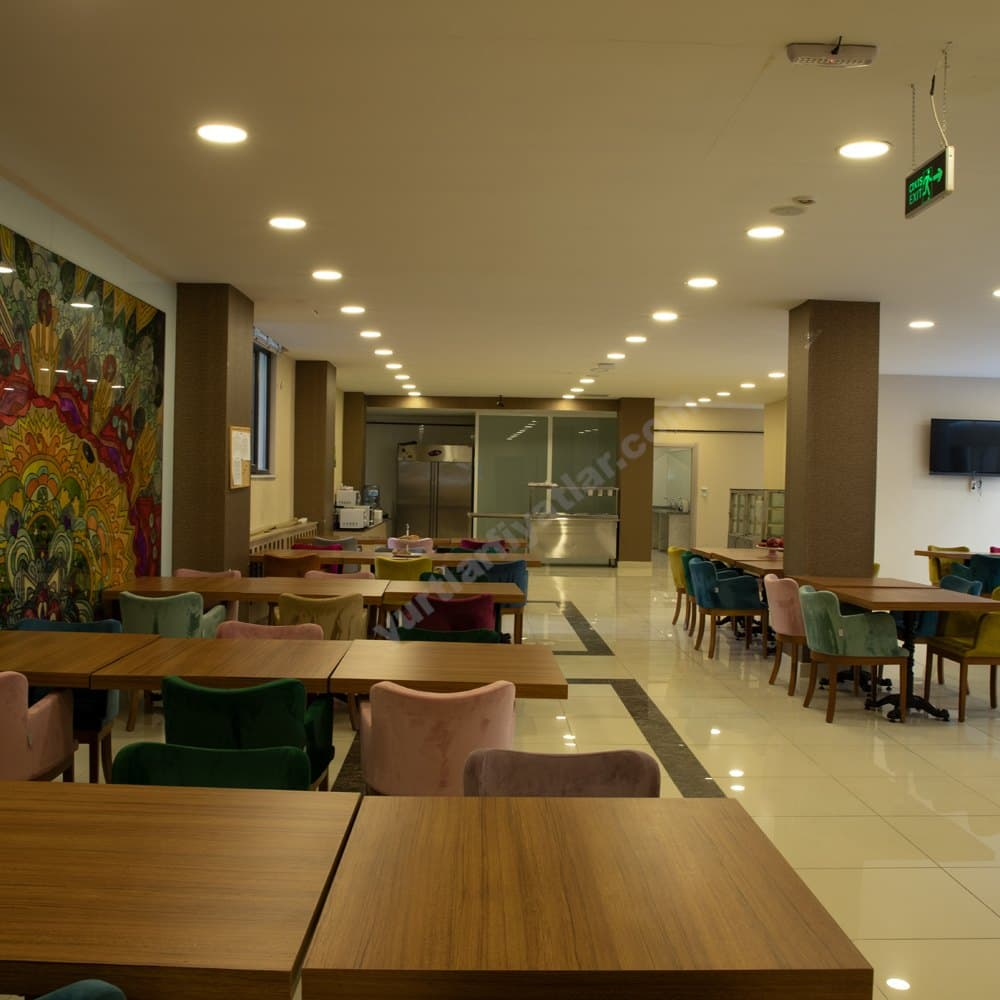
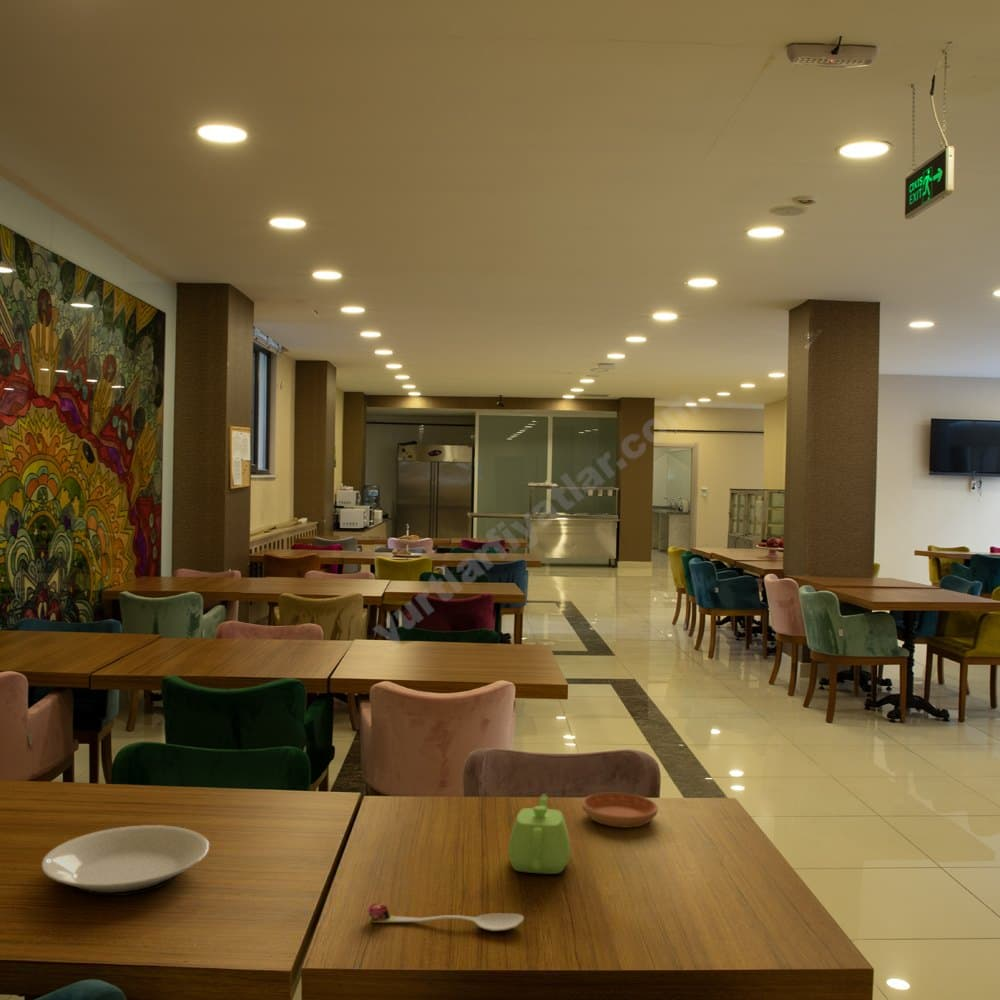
+ spoon (444, 916)
+ plate (127, 864)
+ saucer (619, 810)
+ teapot (540, 833)
